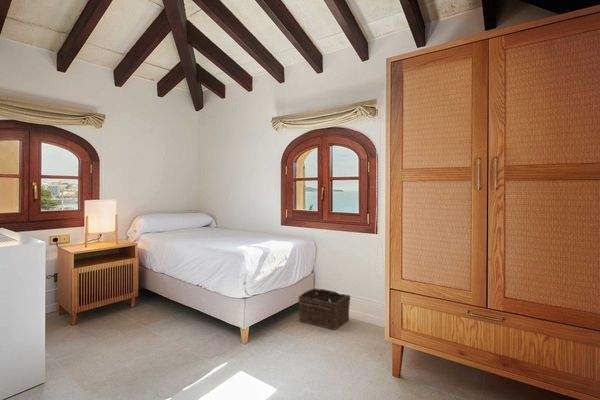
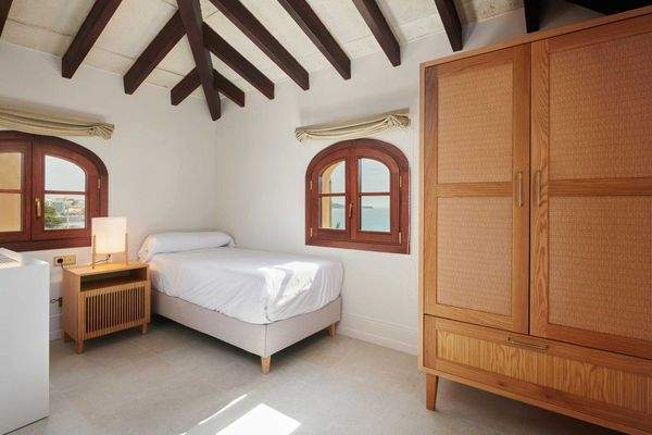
- basket (326, 304)
